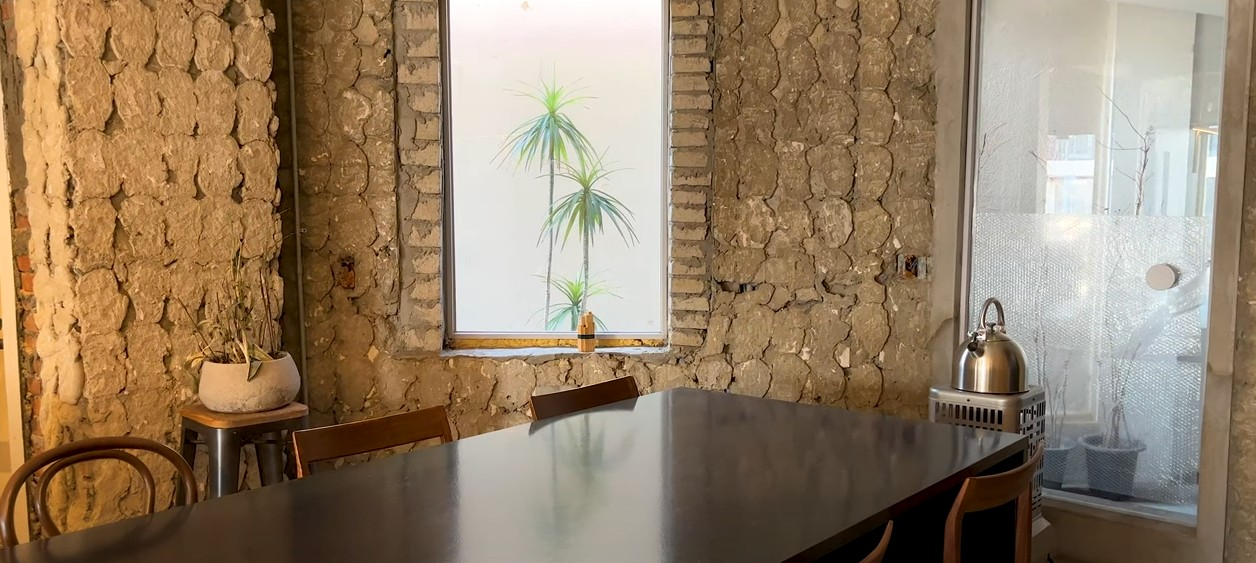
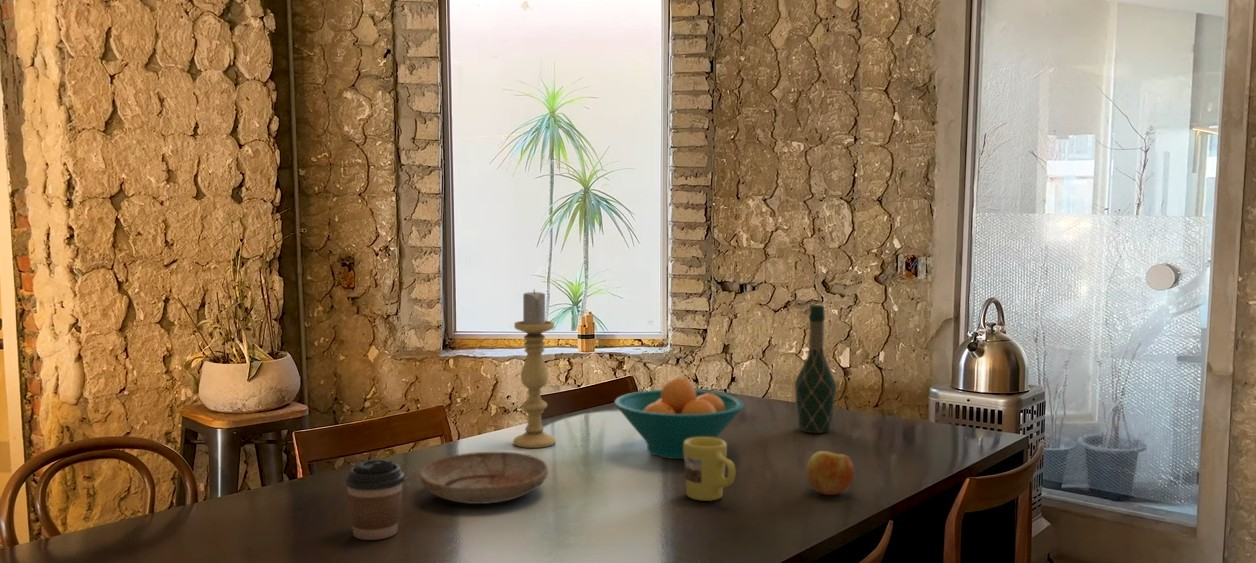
+ apple (829, 472)
+ fruit bowl (678, 415)
+ ceramic bowl (484, 480)
+ mug (711, 471)
+ coffee cup (375, 495)
+ candle holder (534, 366)
+ wine bottle (815, 368)
